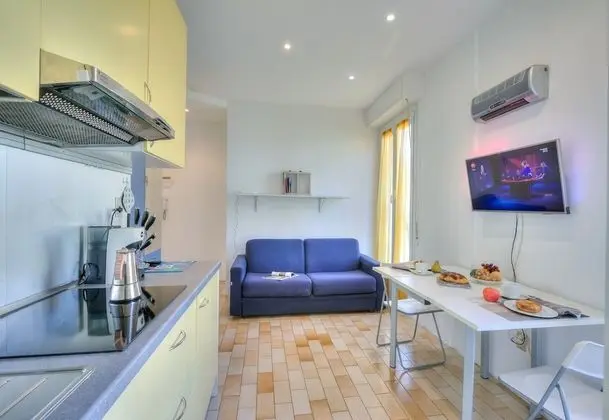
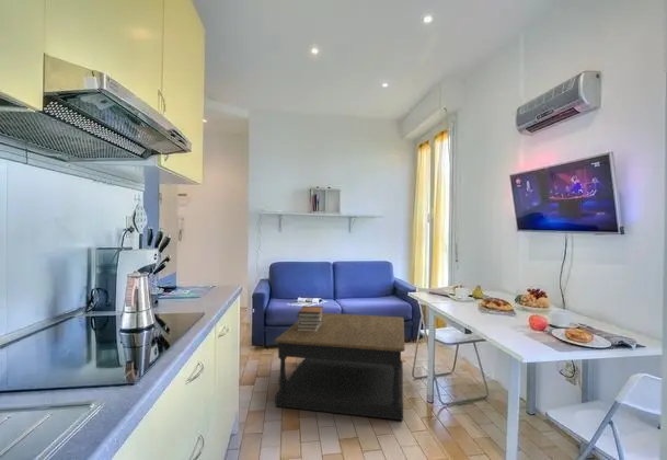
+ book stack (310, 318)
+ coffee table (346, 355)
